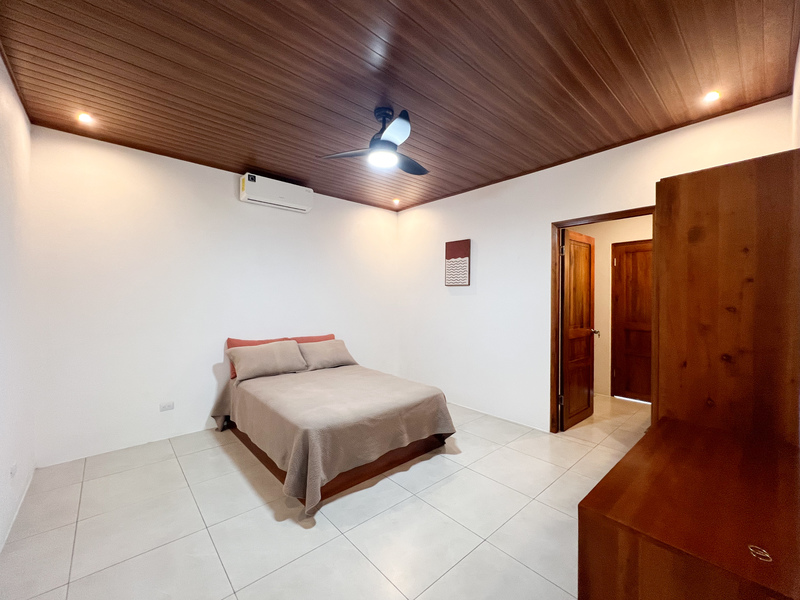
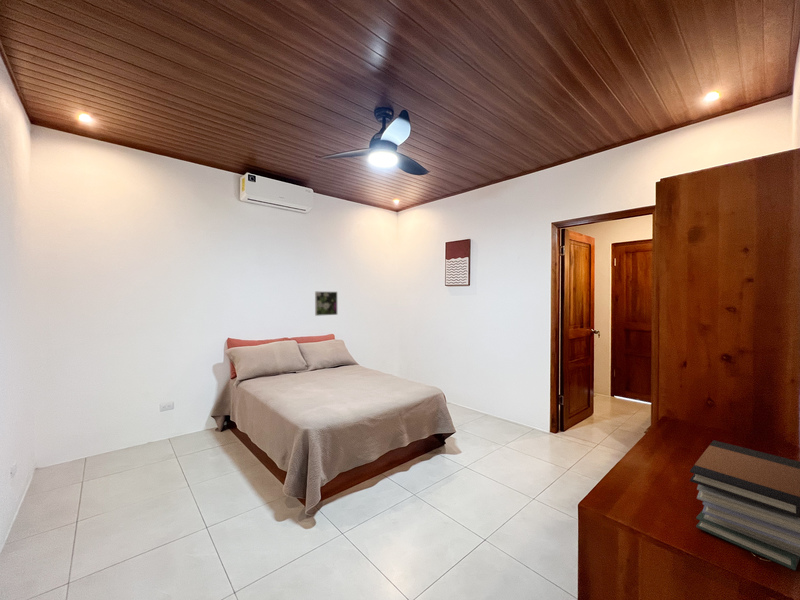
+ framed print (326, 303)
+ book stack (751, 496)
